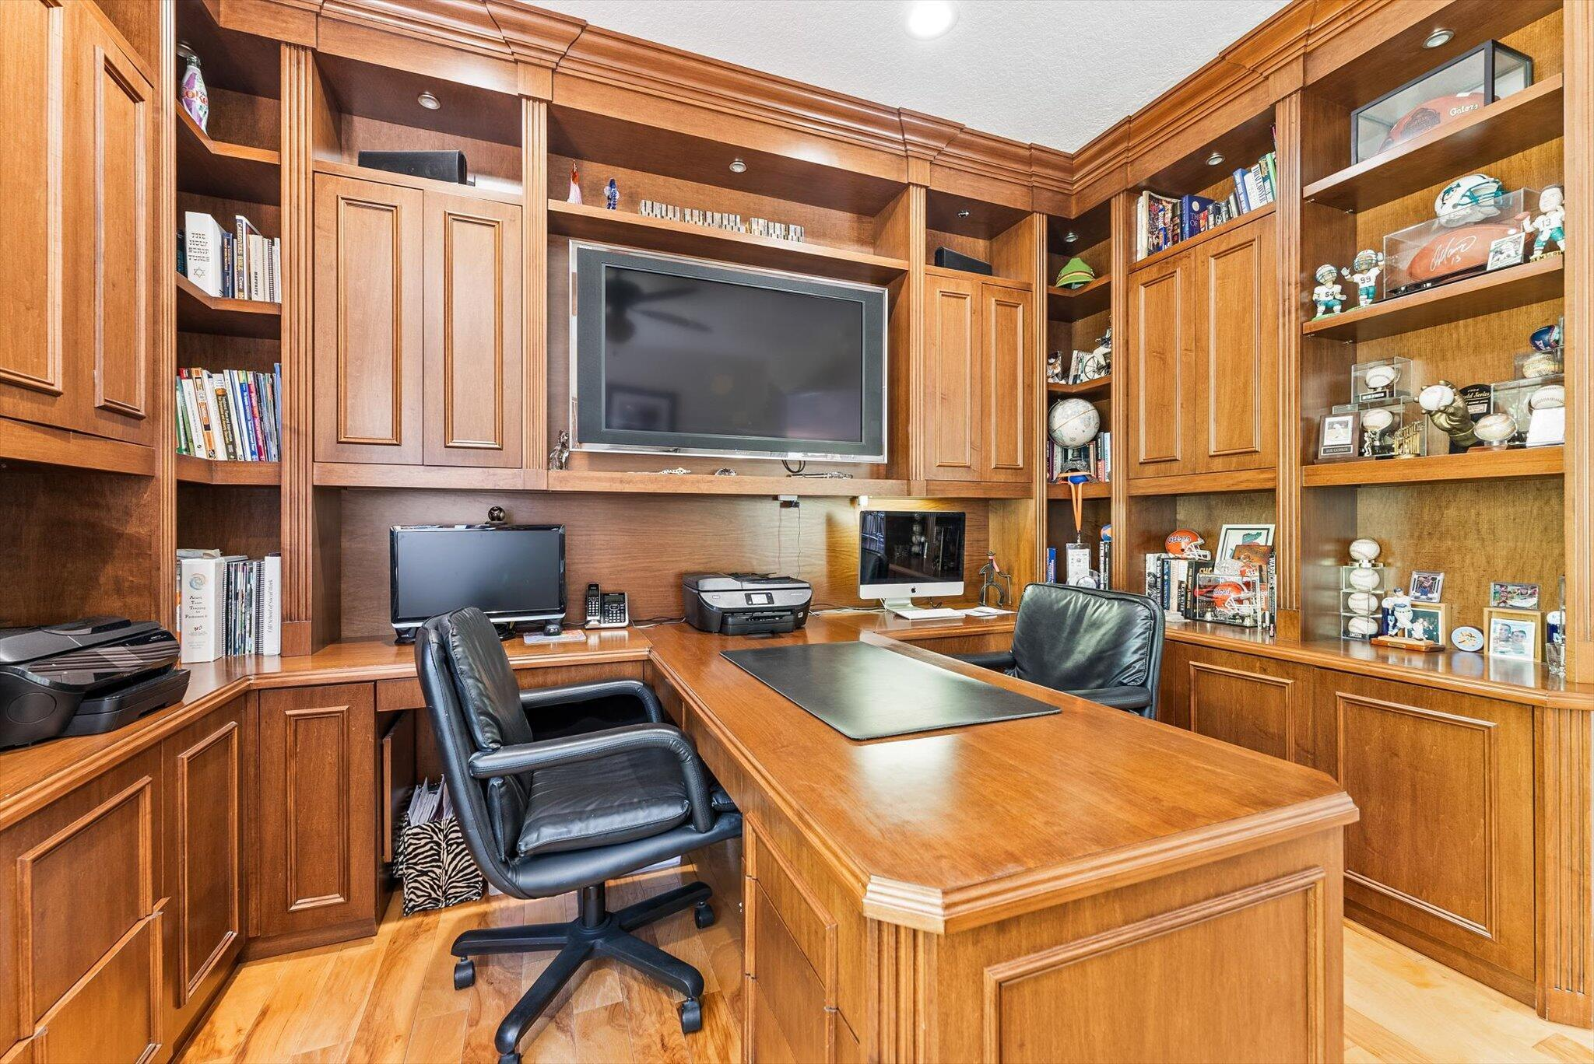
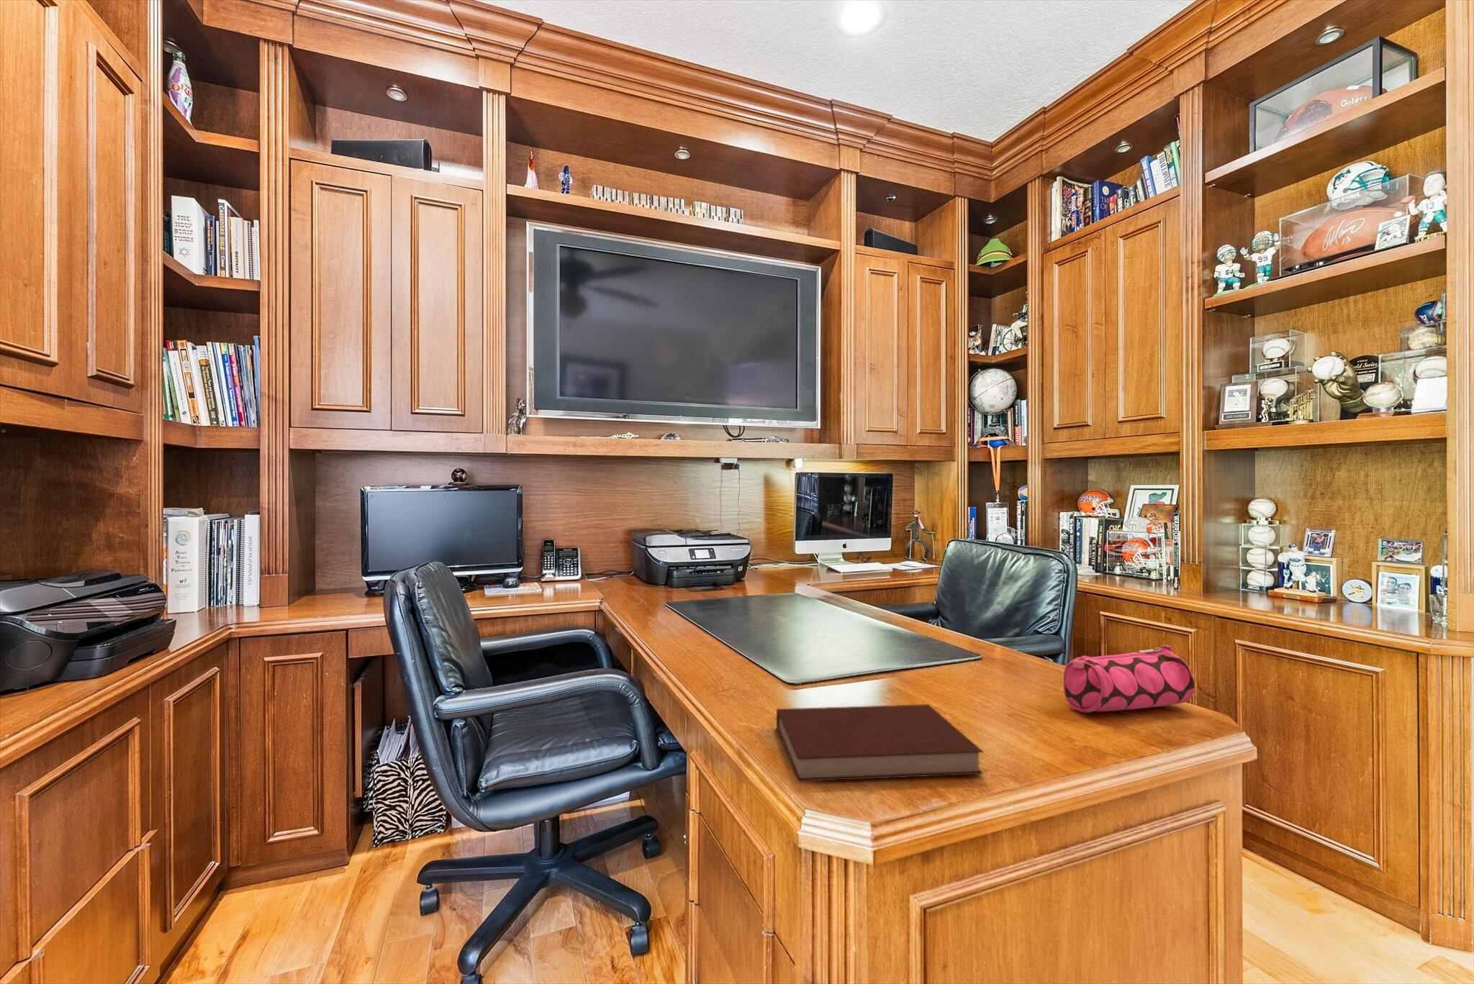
+ notebook (870, 738)
+ pencil case (1126, 678)
